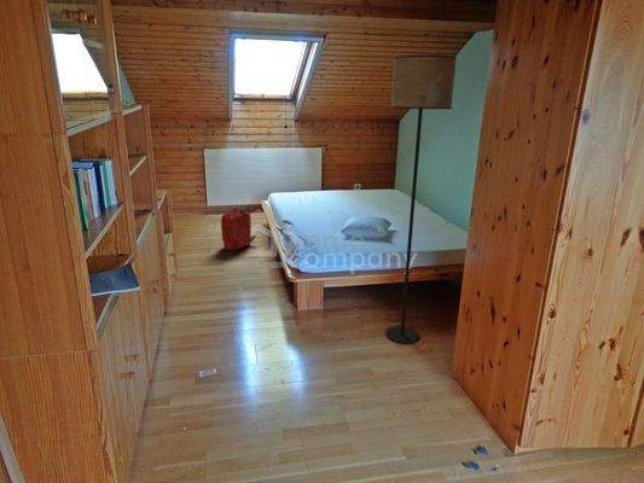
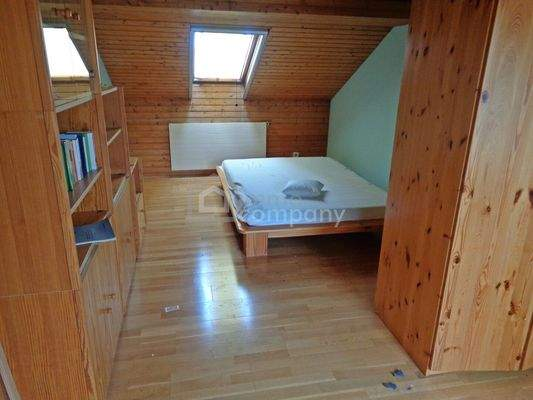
- floor lamp (412, 209)
- backpack (238, 228)
